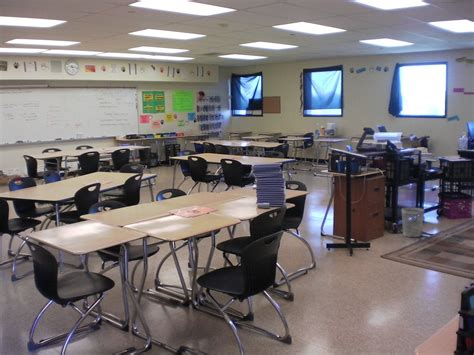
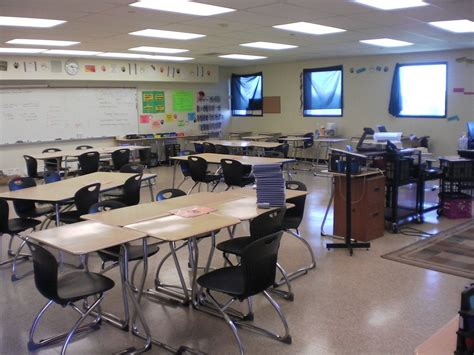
- wastebasket (412, 222)
